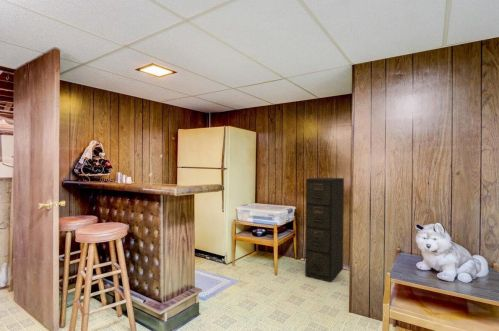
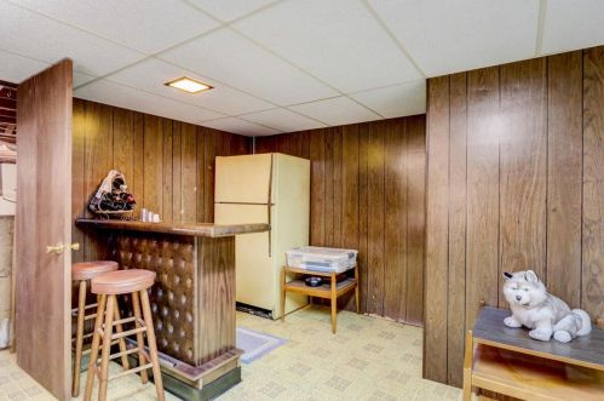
- filing cabinet (324, 225)
